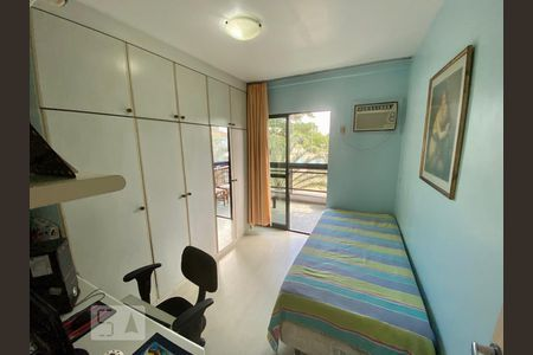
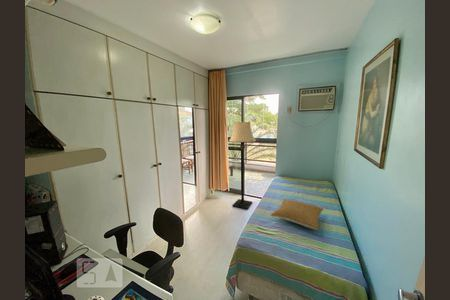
+ pillow (297, 212)
+ lamp (242, 164)
